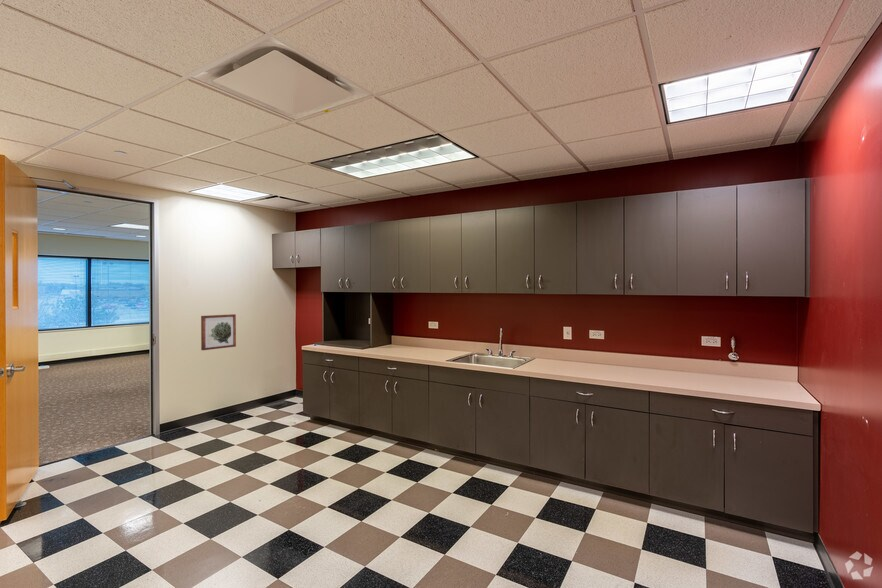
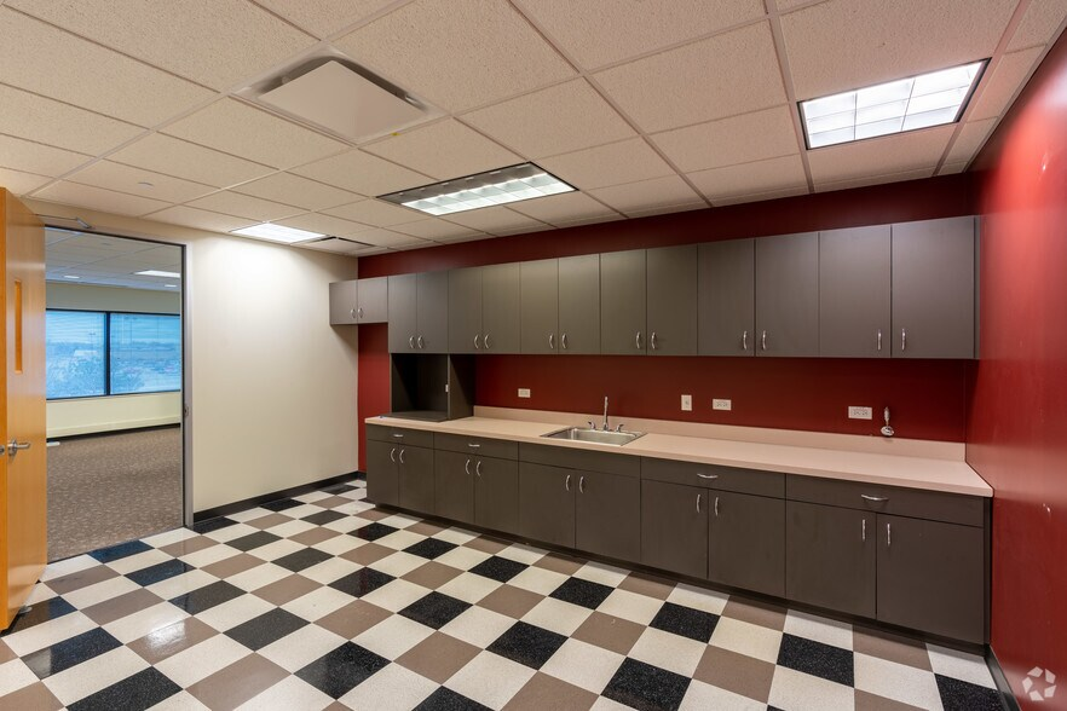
- wall art (219, 331)
